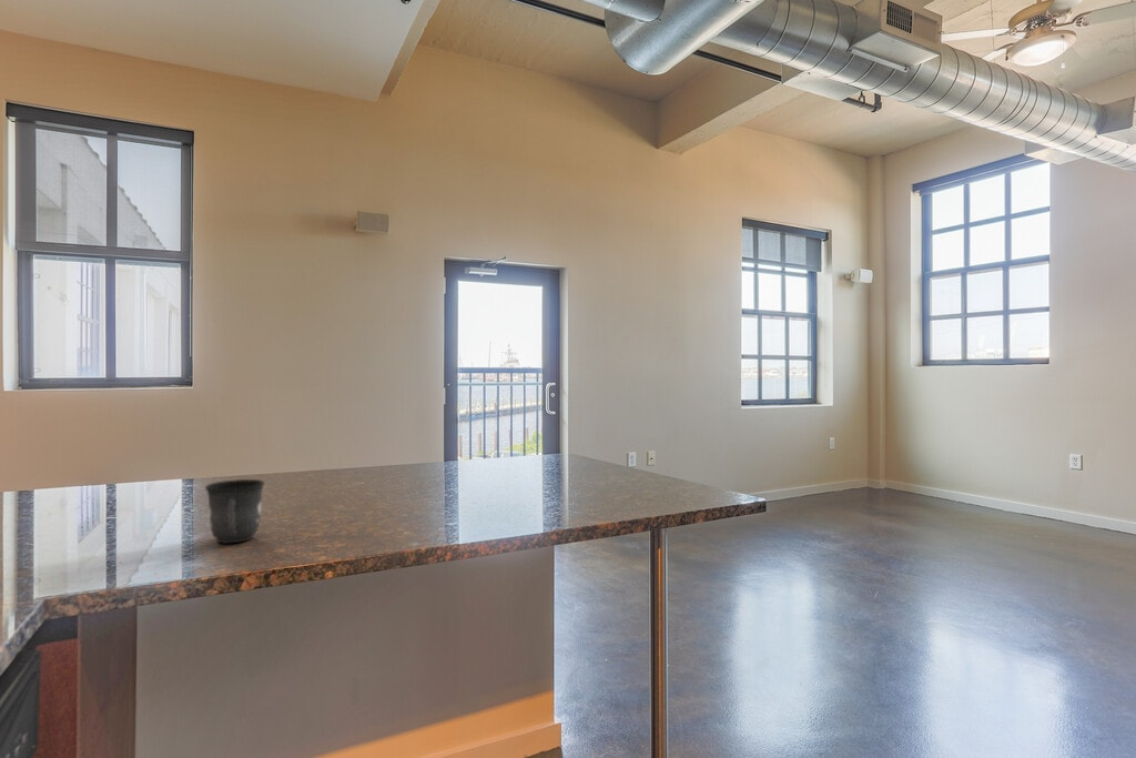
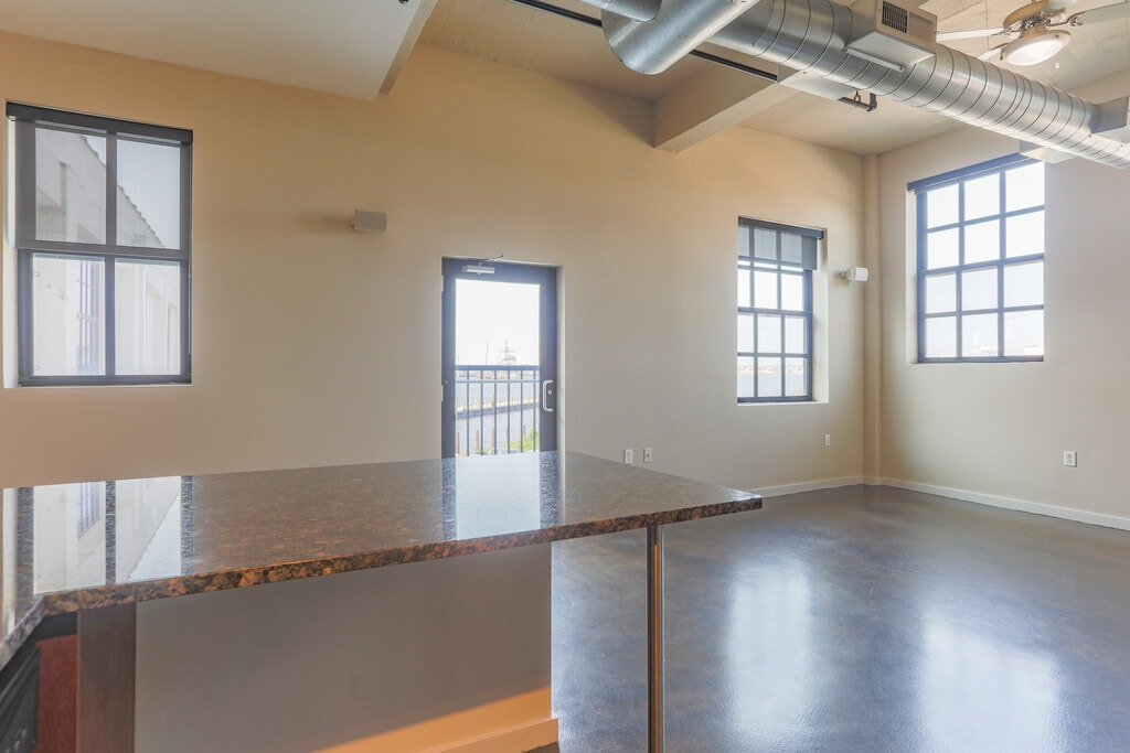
- mug (234, 513)
